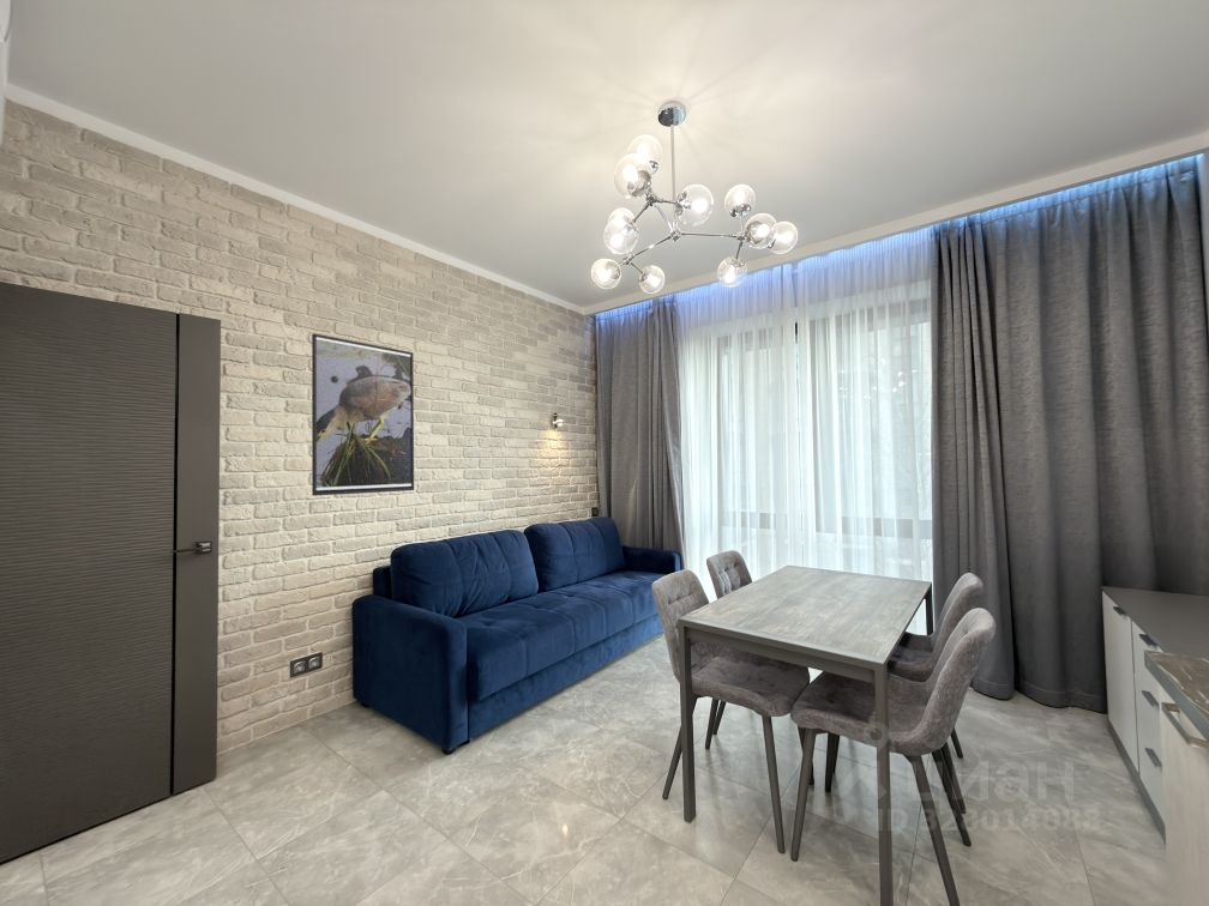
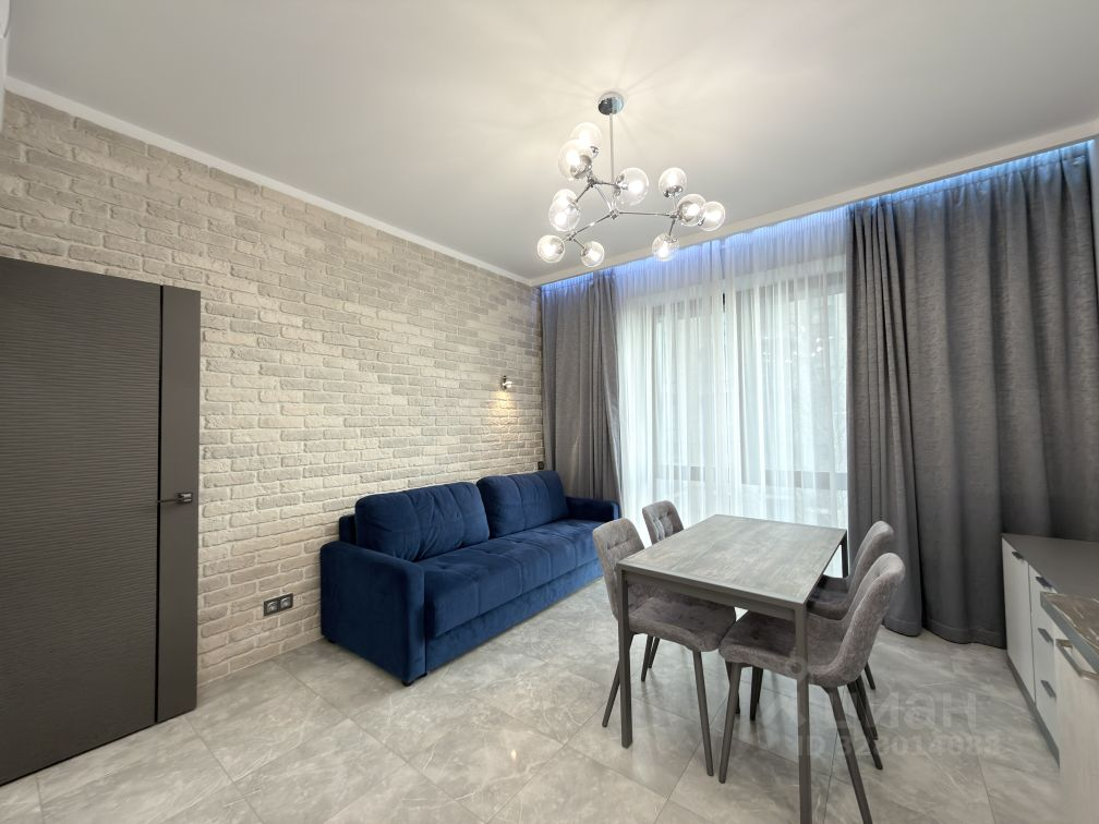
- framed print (366, 417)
